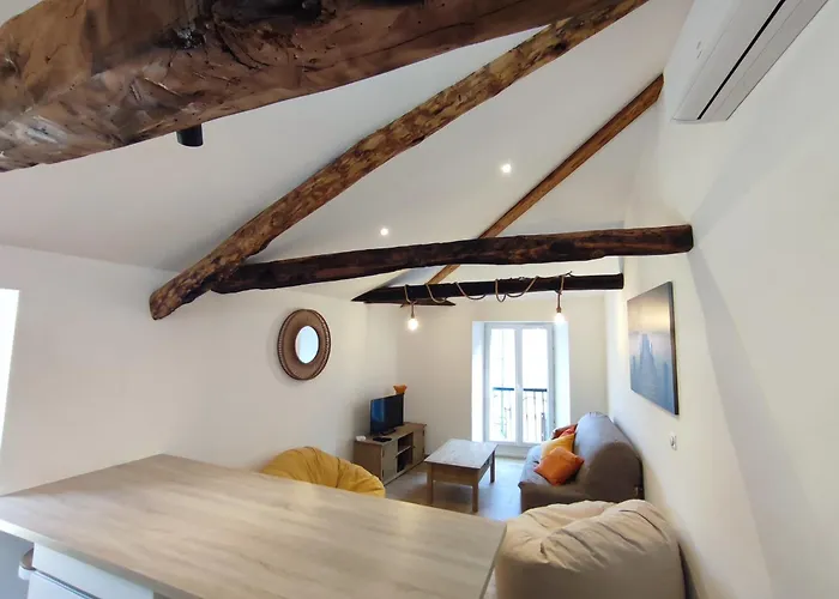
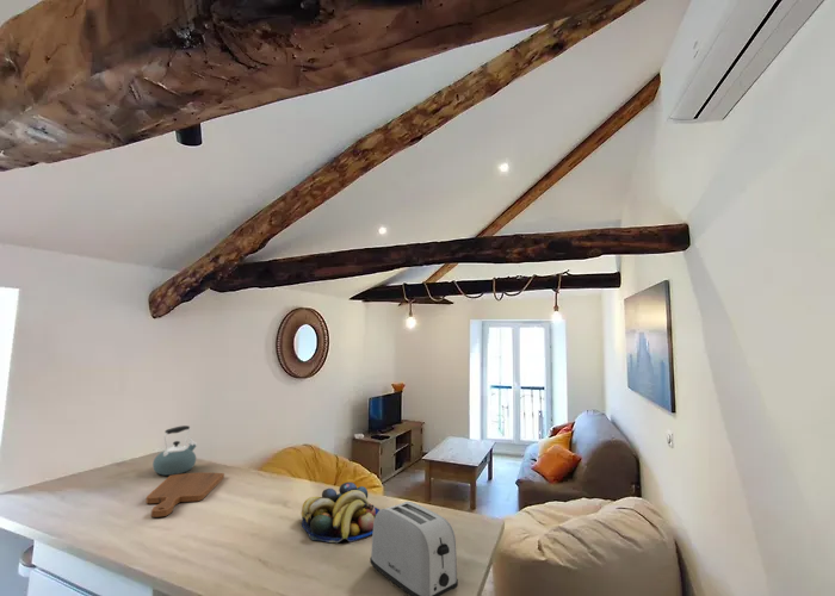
+ toaster (414, 545)
+ kettle (179, 447)
+ cutting board (184, 489)
+ fruit bowl (346, 505)
